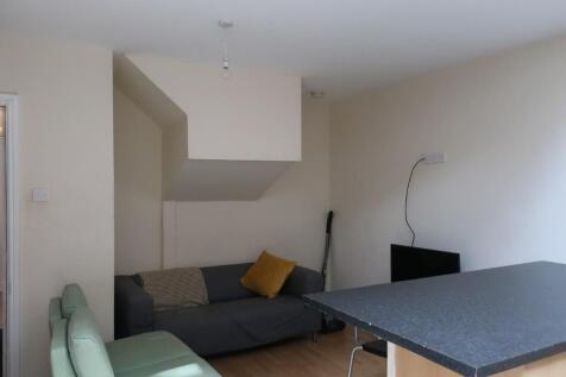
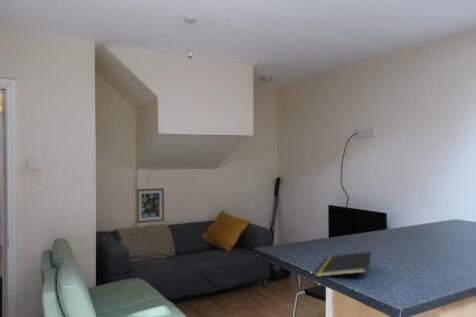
+ notepad (344, 263)
+ wall art (150, 205)
